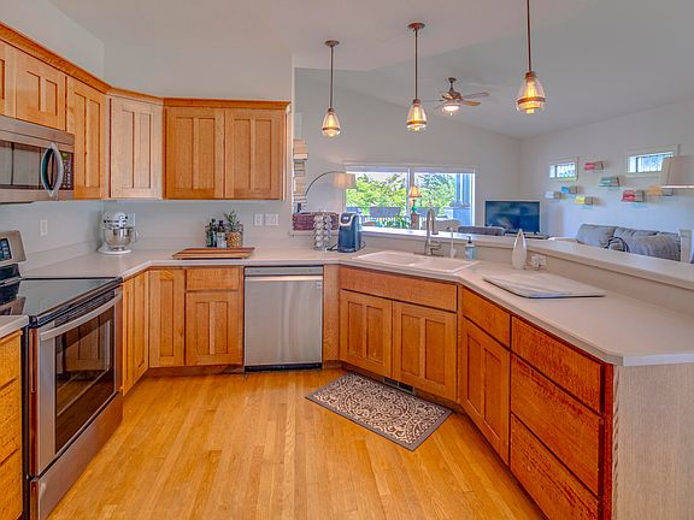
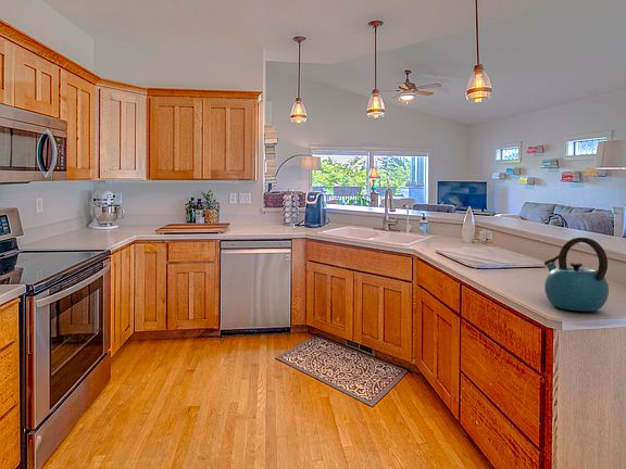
+ kettle (573, 271)
